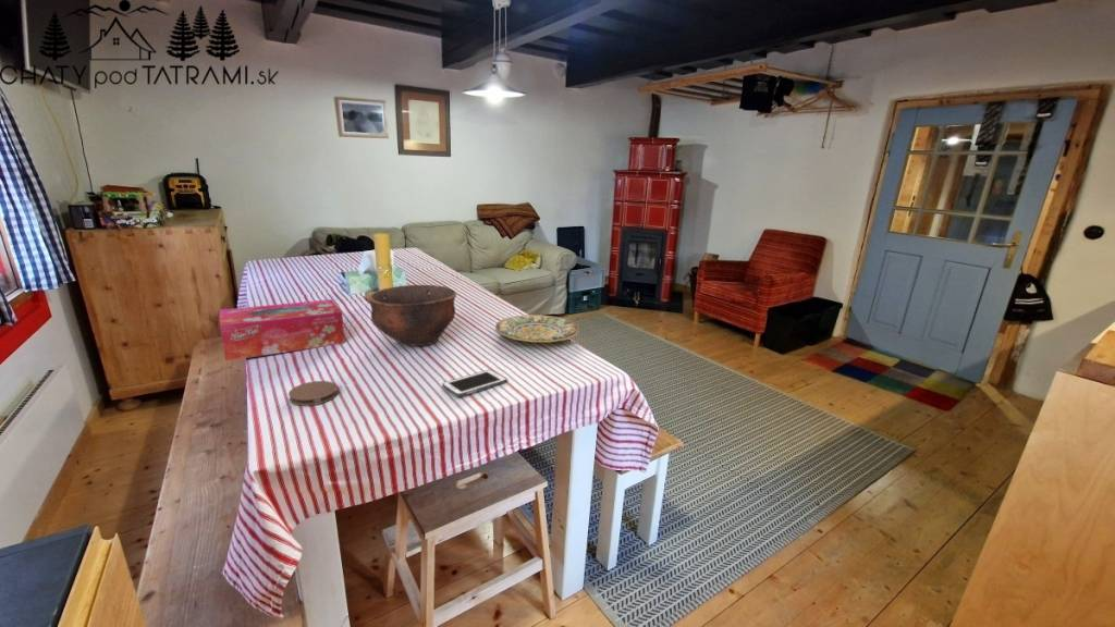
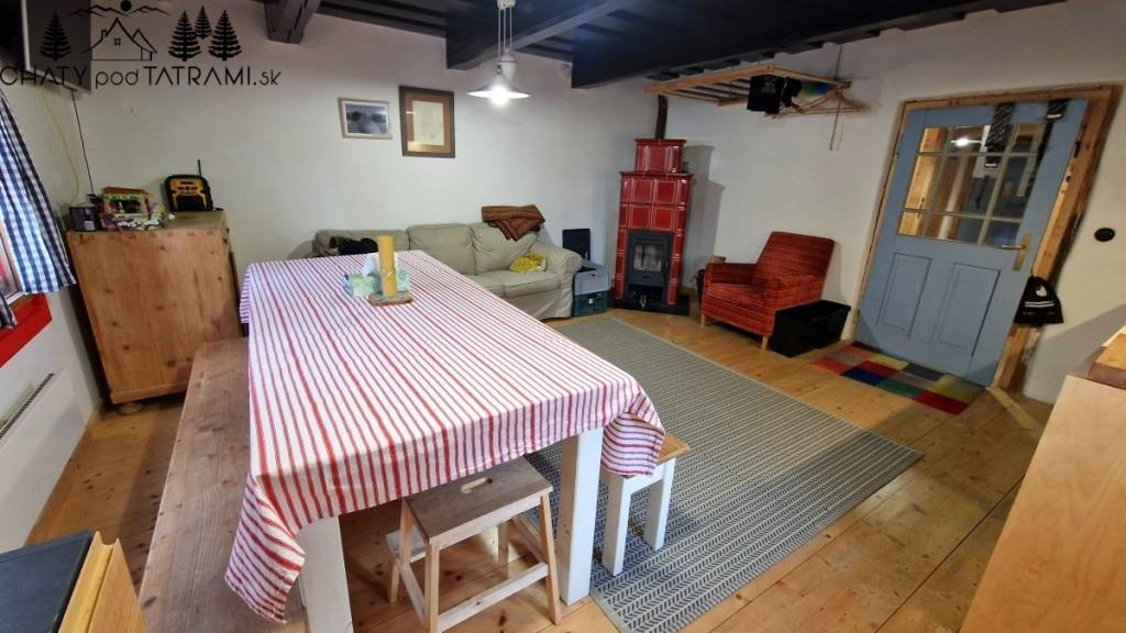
- cell phone (475, 382)
- bowl (414, 317)
- plate (537, 331)
- coaster (314, 392)
- tissue box (283, 327)
